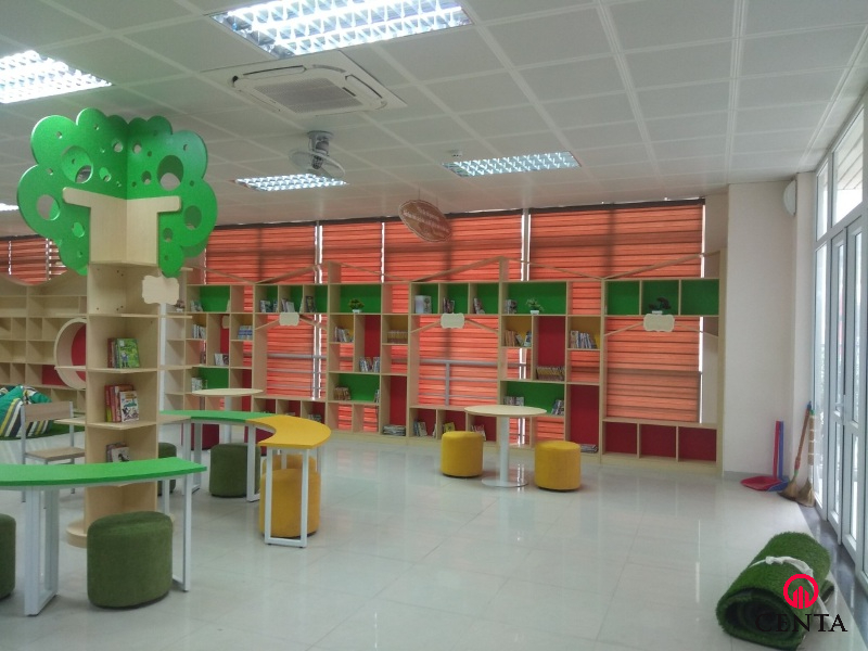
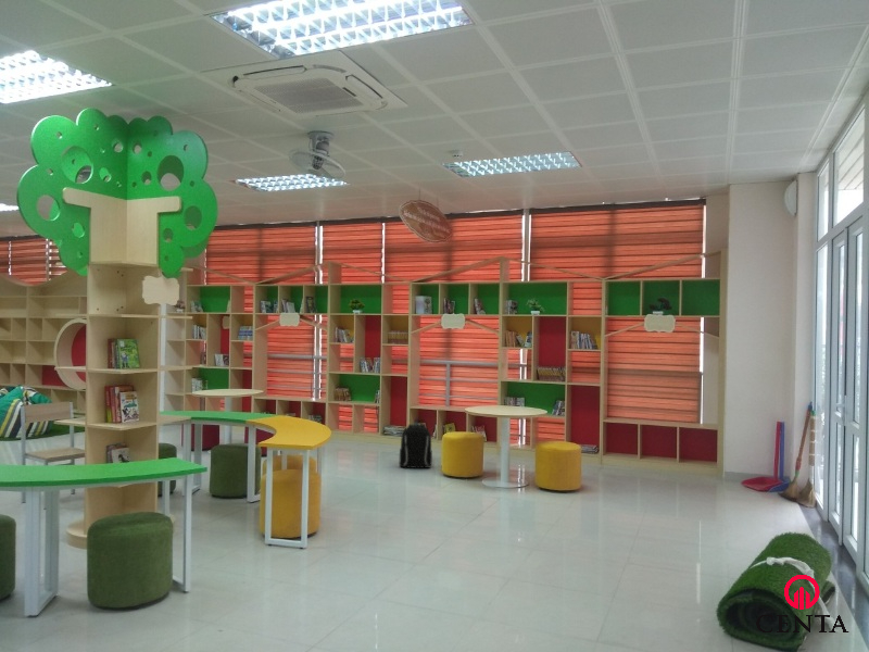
+ backpack (415, 446)
